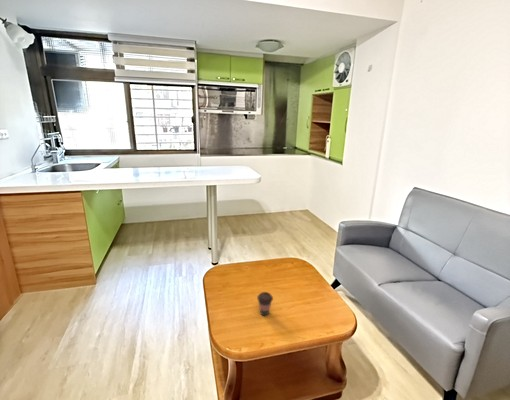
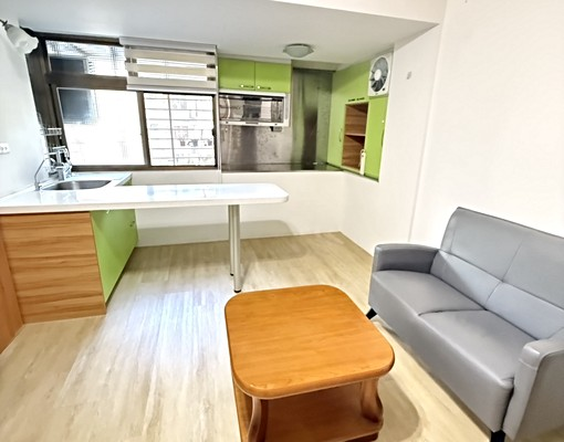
- coffee cup (264, 304)
